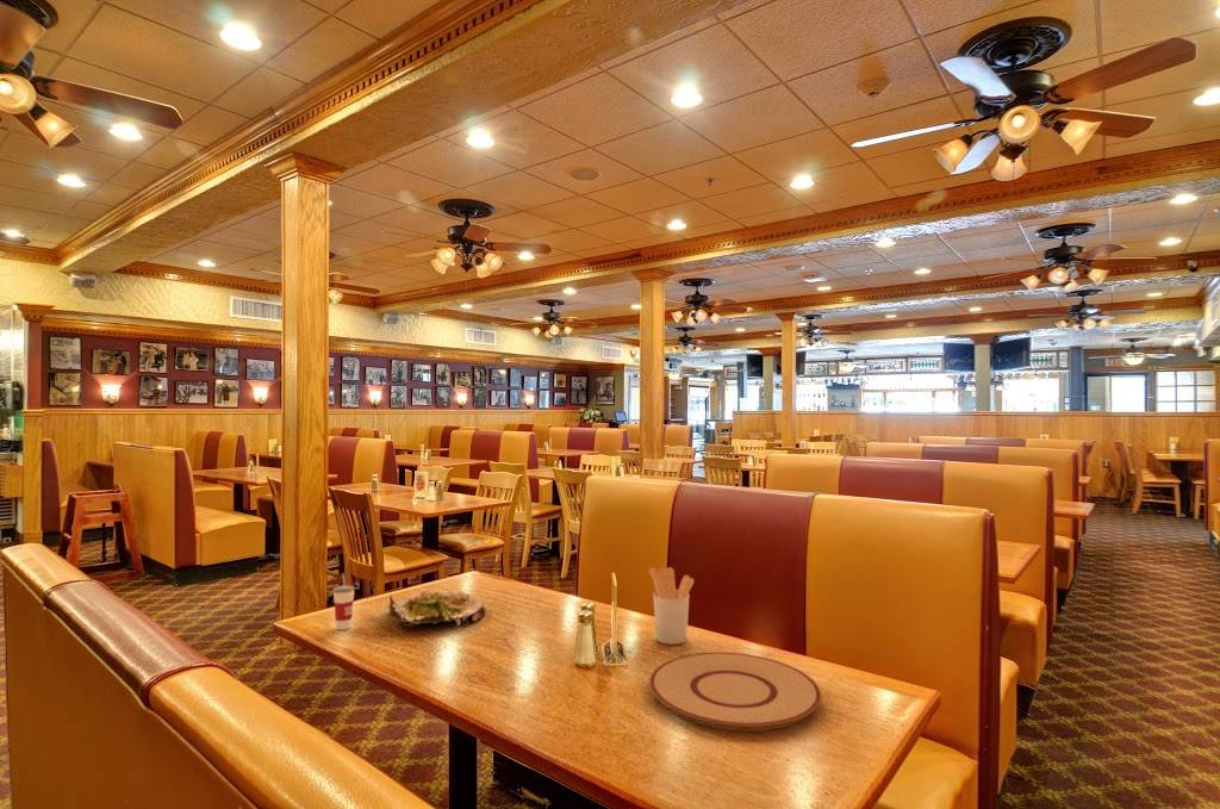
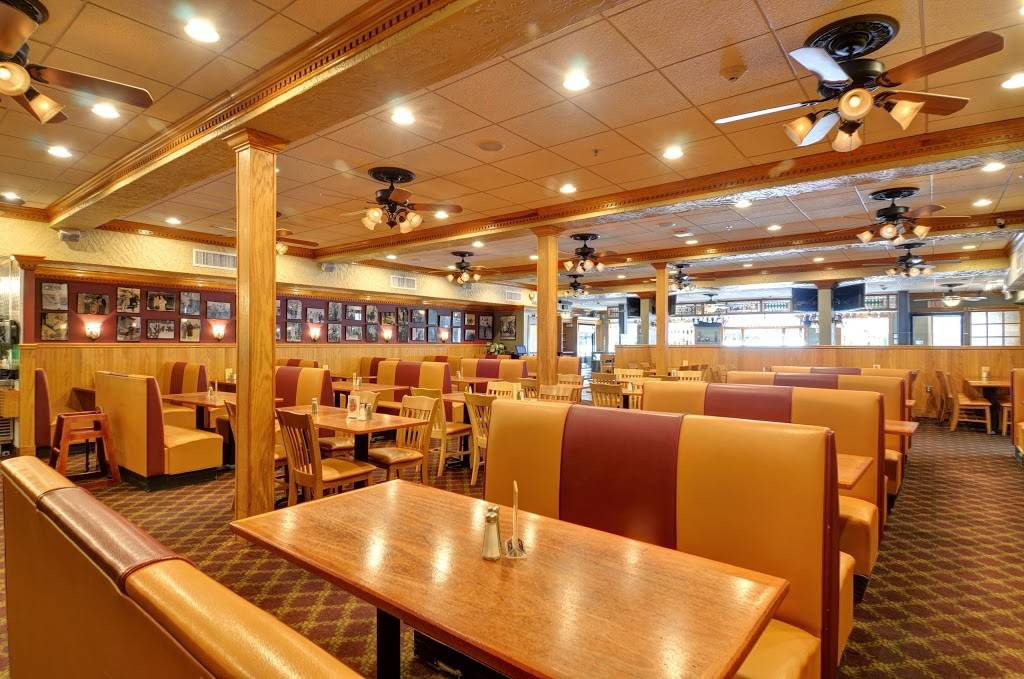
- salad plate (437, 604)
- cup (343, 600)
- utensil holder (667, 602)
- plate (733, 687)
